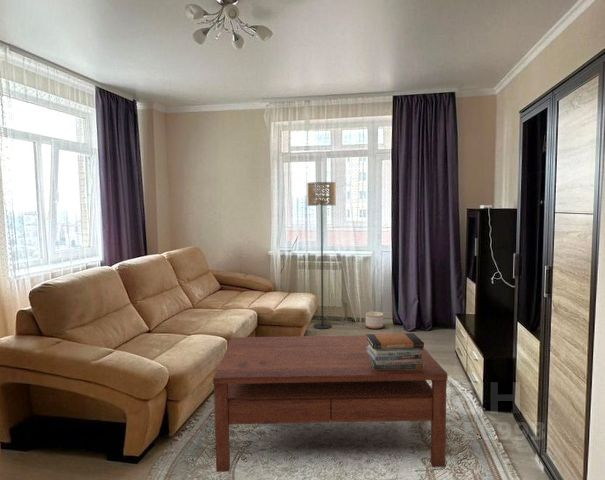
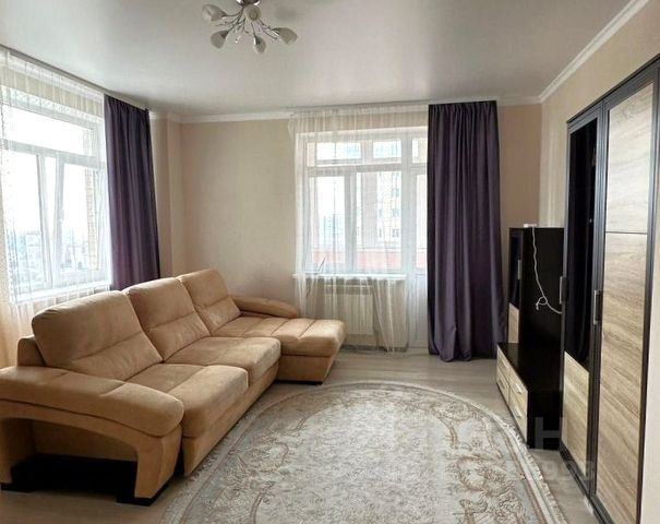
- coffee table (326, 394)
- book stack (394, 350)
- planter (374, 320)
- floor lamp (321, 255)
